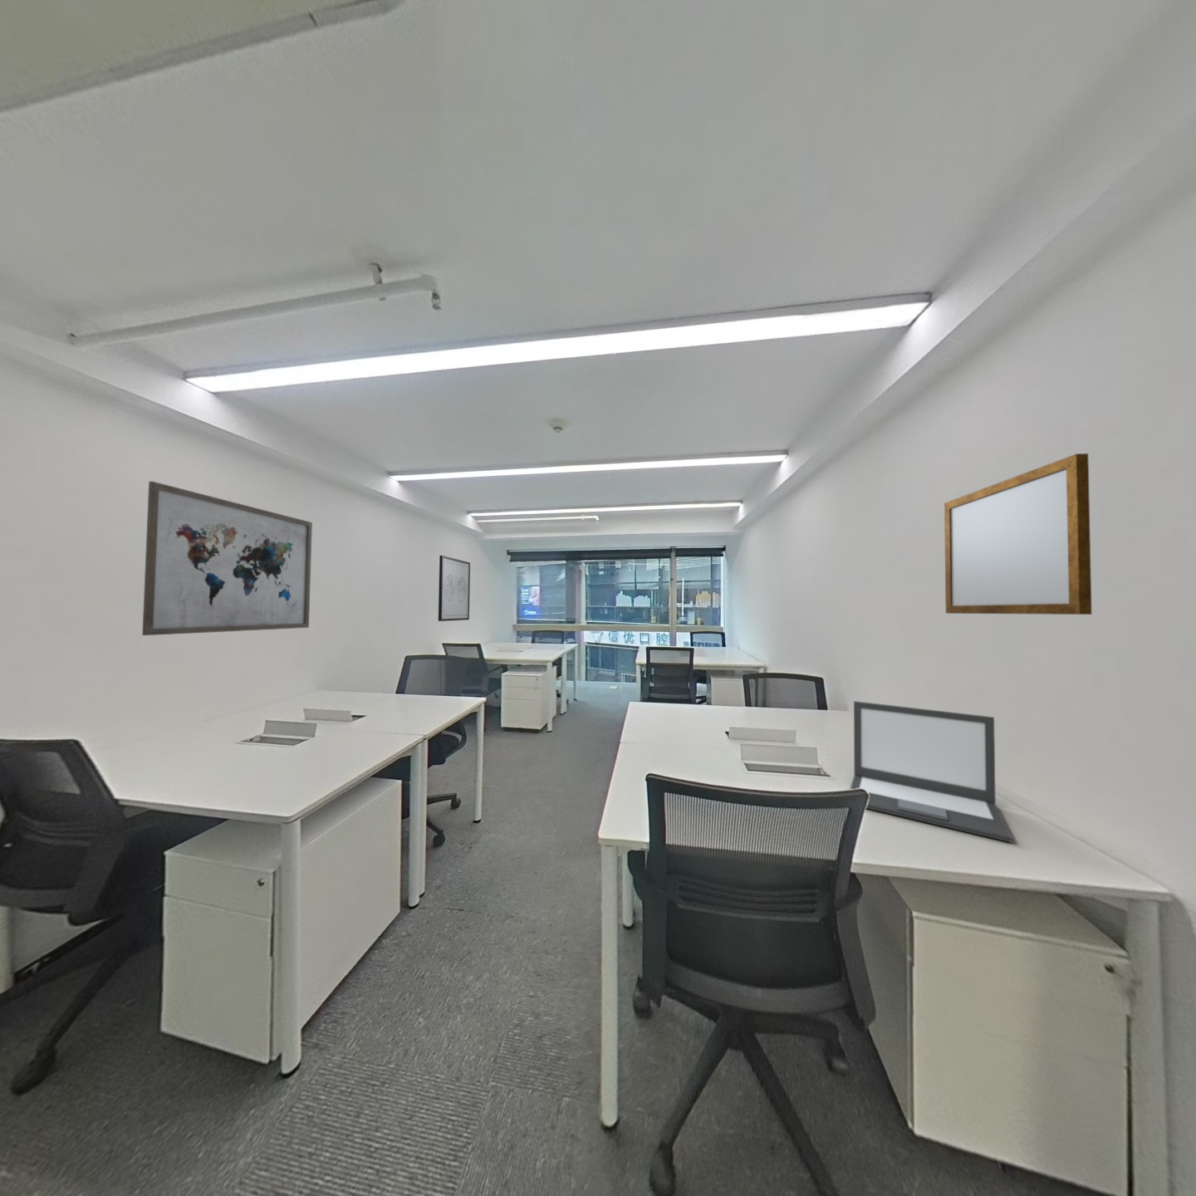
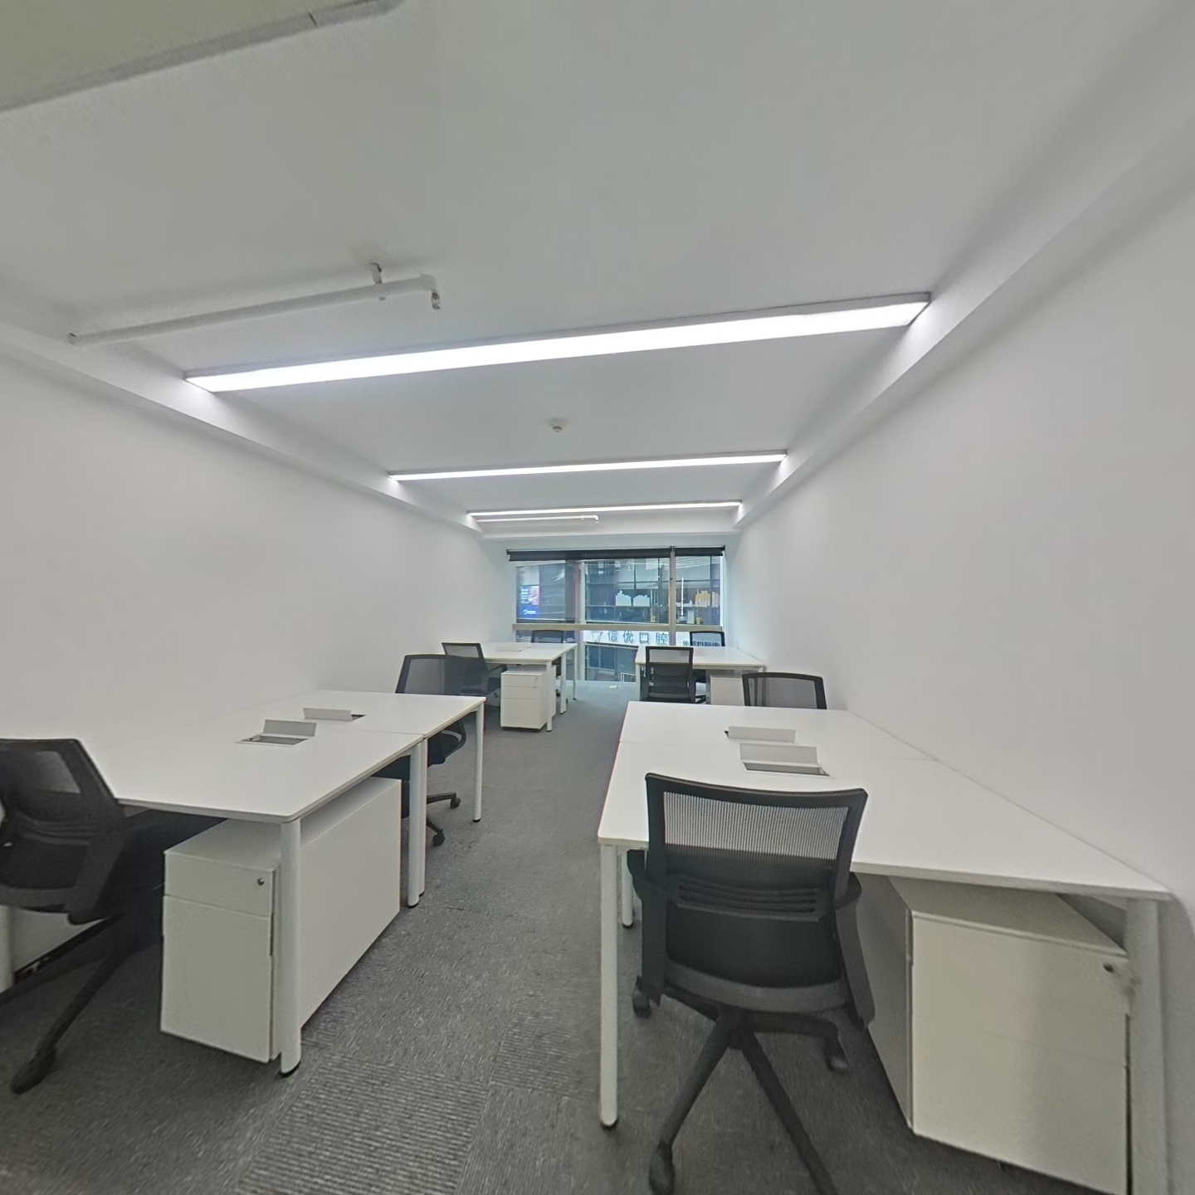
- writing board (1003, 548)
- wall art (456, 589)
- laptop (919, 760)
- wall art (243, 567)
